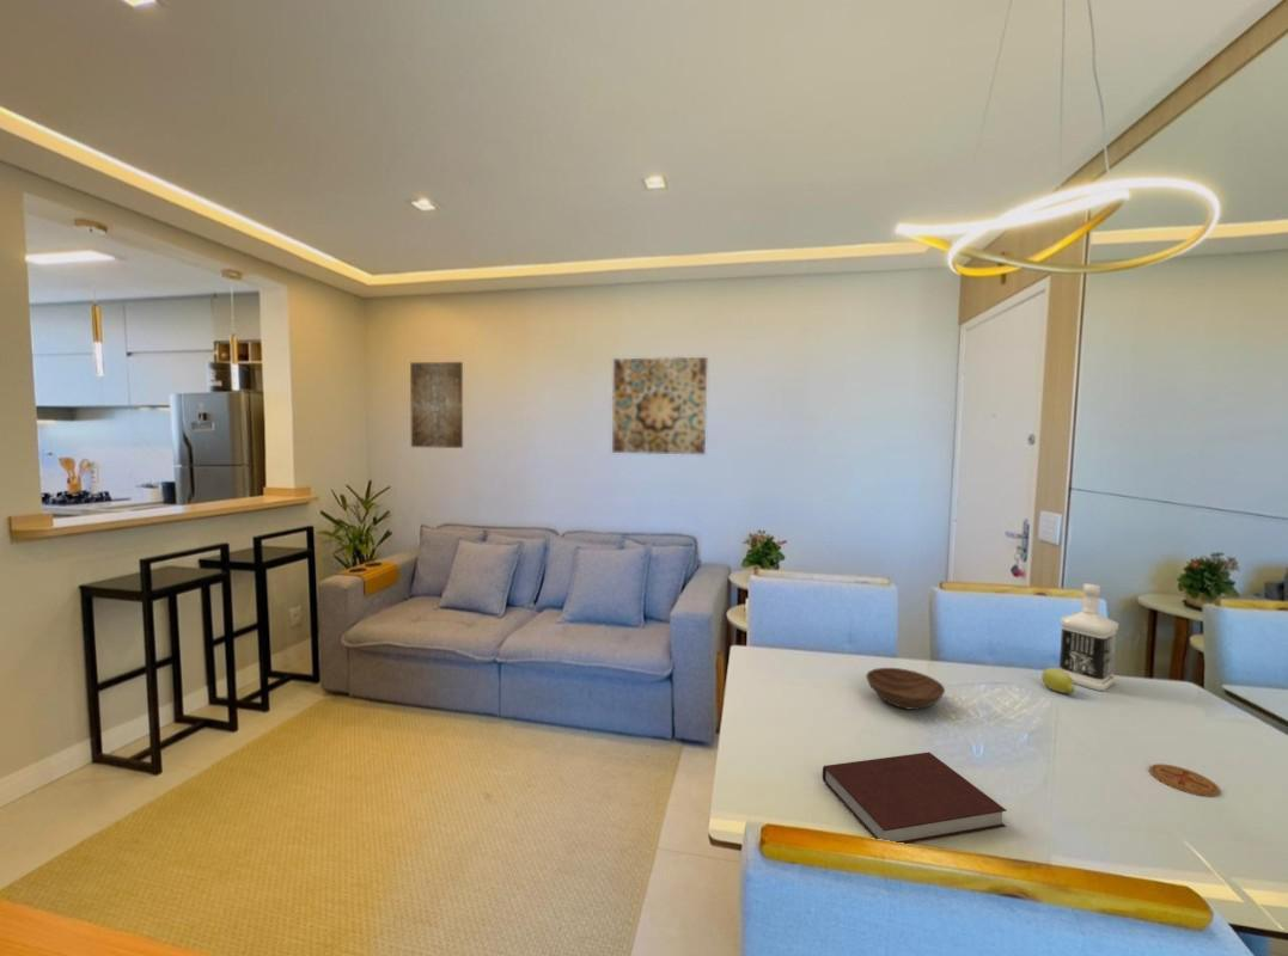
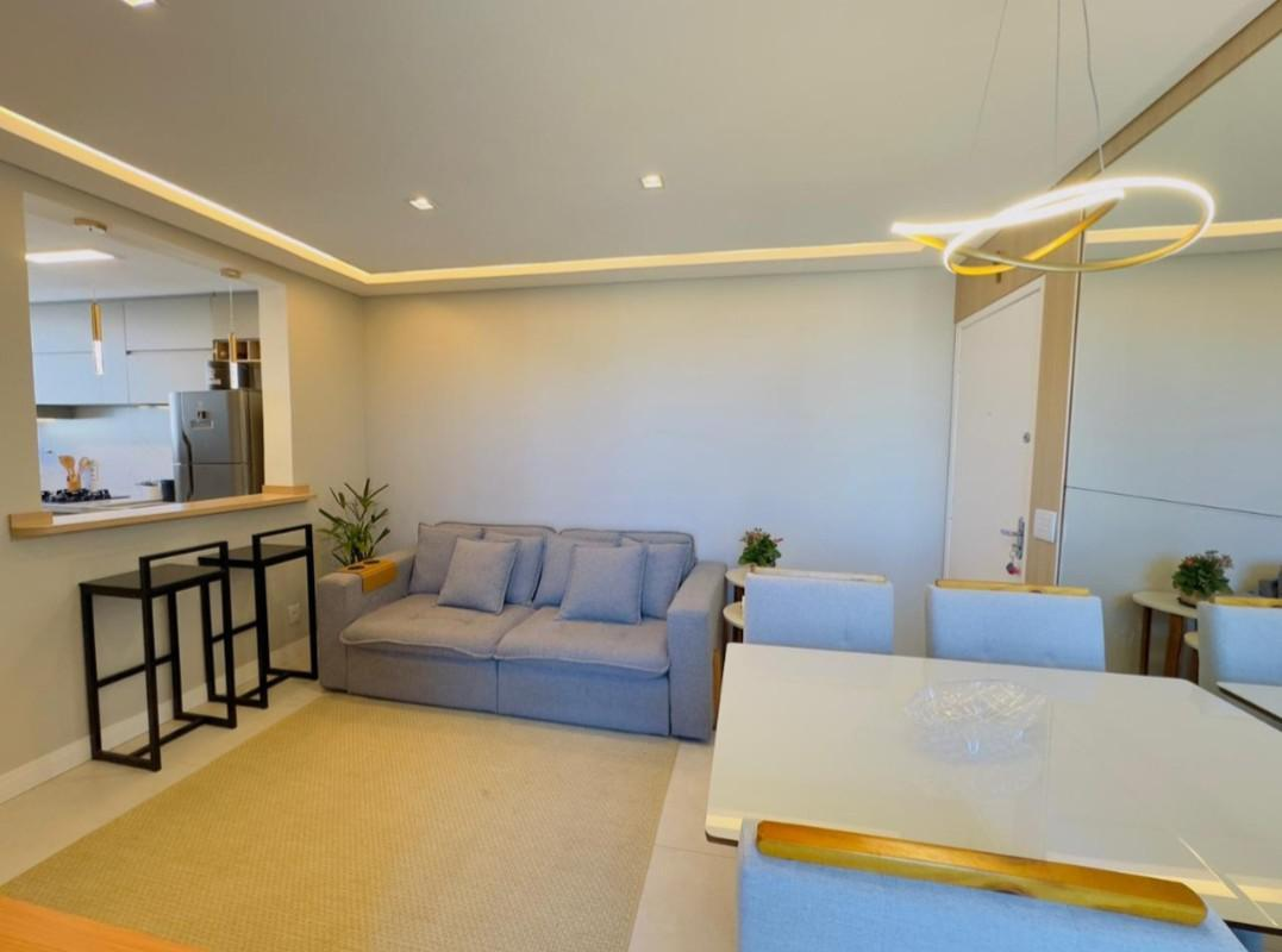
- coaster (1183, 779)
- fruit (1058, 680)
- wall art (659, 406)
- bowl (903, 691)
- wall art (437, 405)
- notebook (908, 793)
- bottle (1088, 632)
